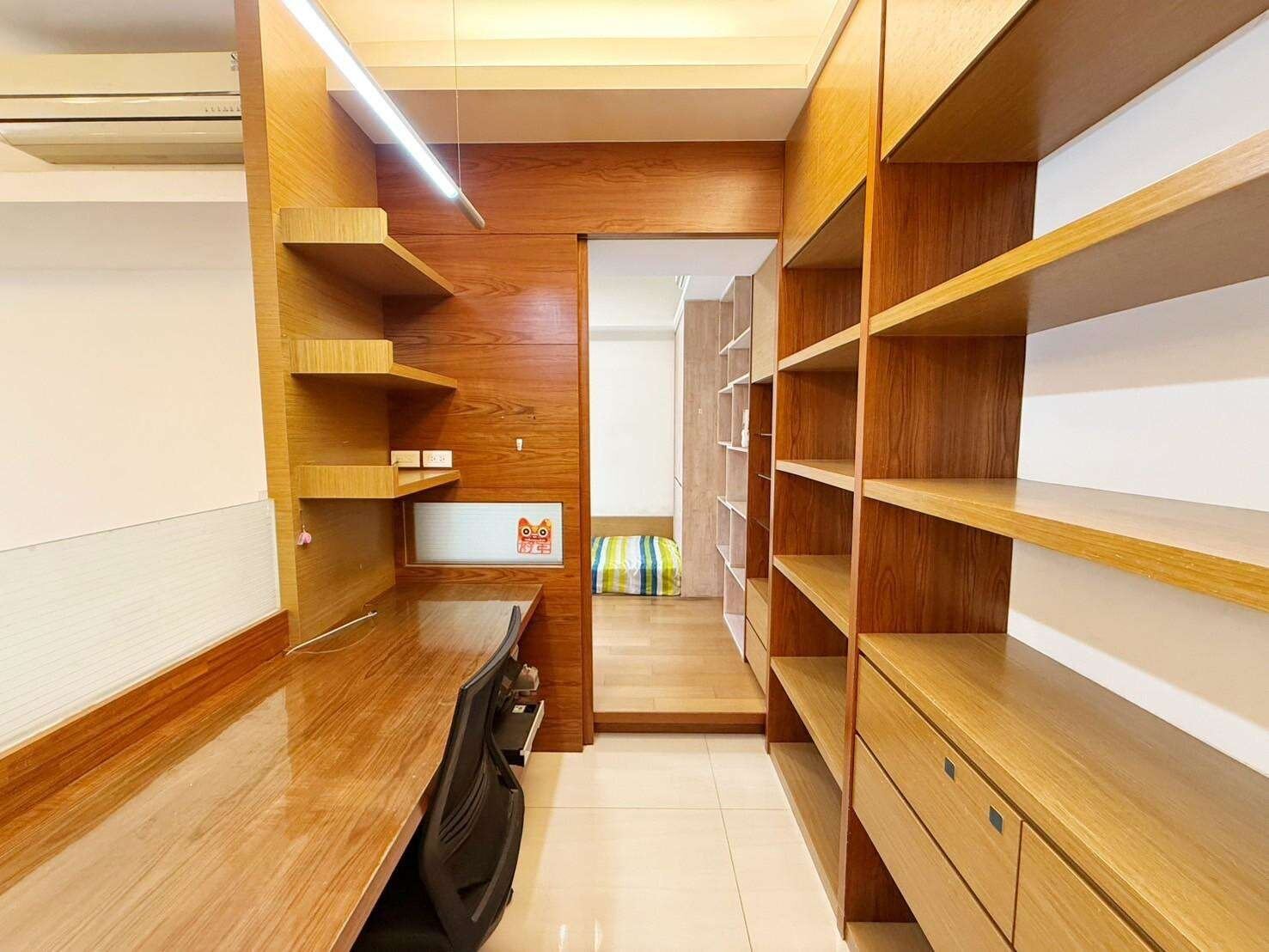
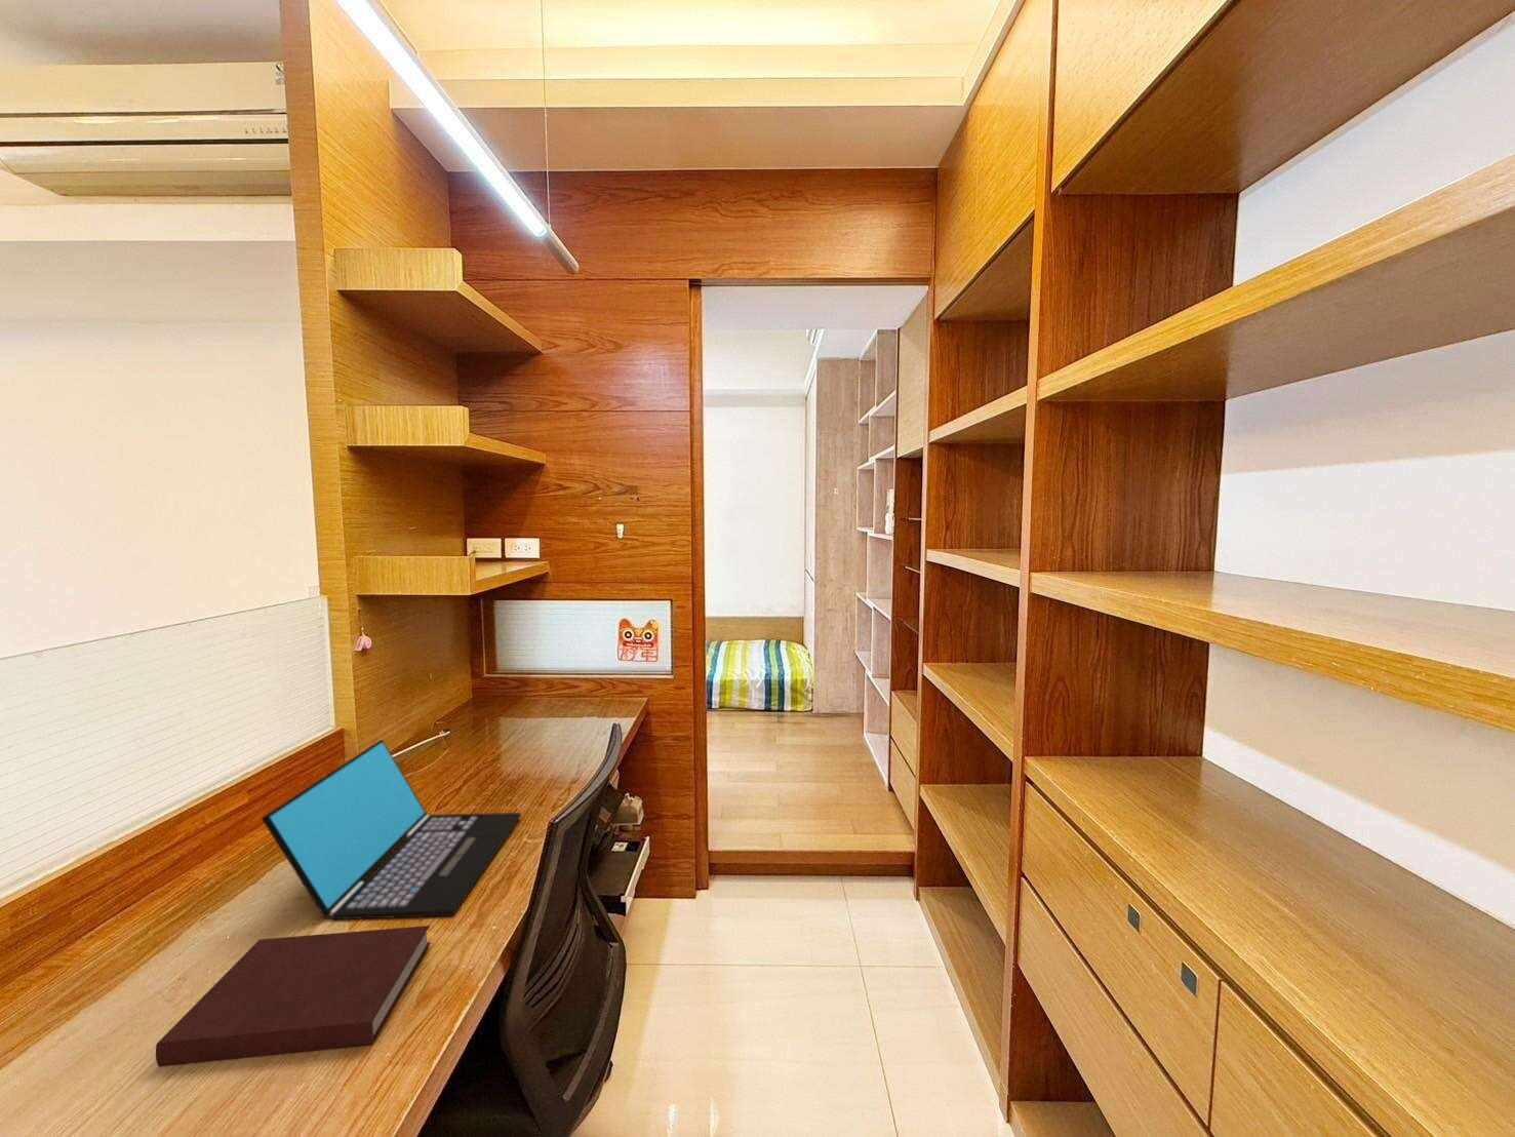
+ laptop (412, 816)
+ notebook (309, 988)
